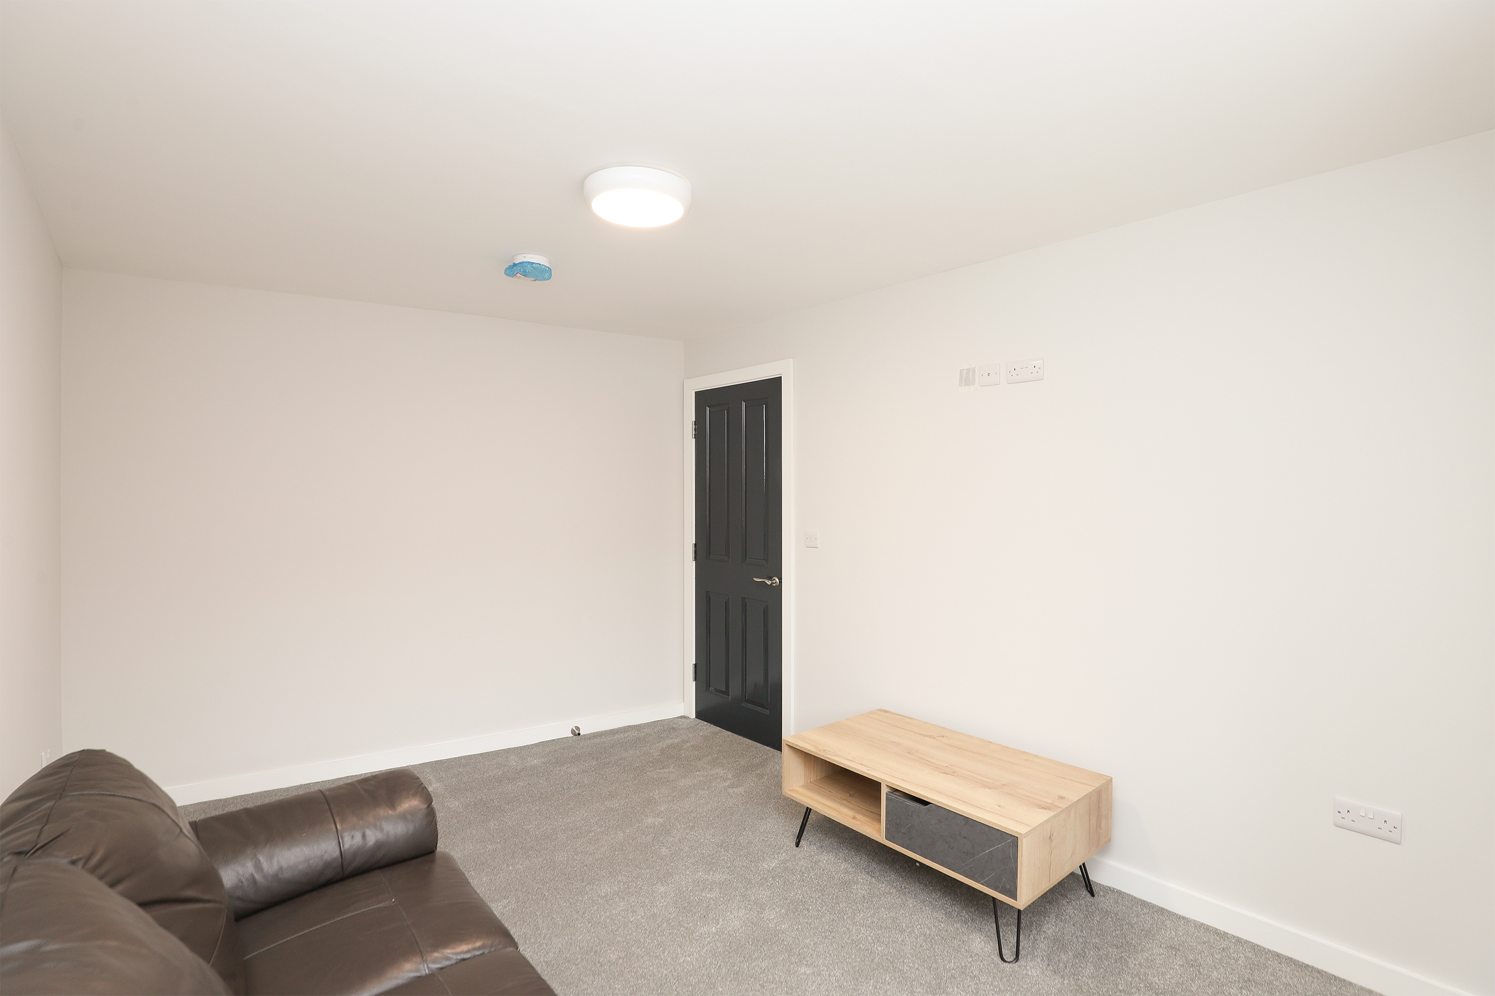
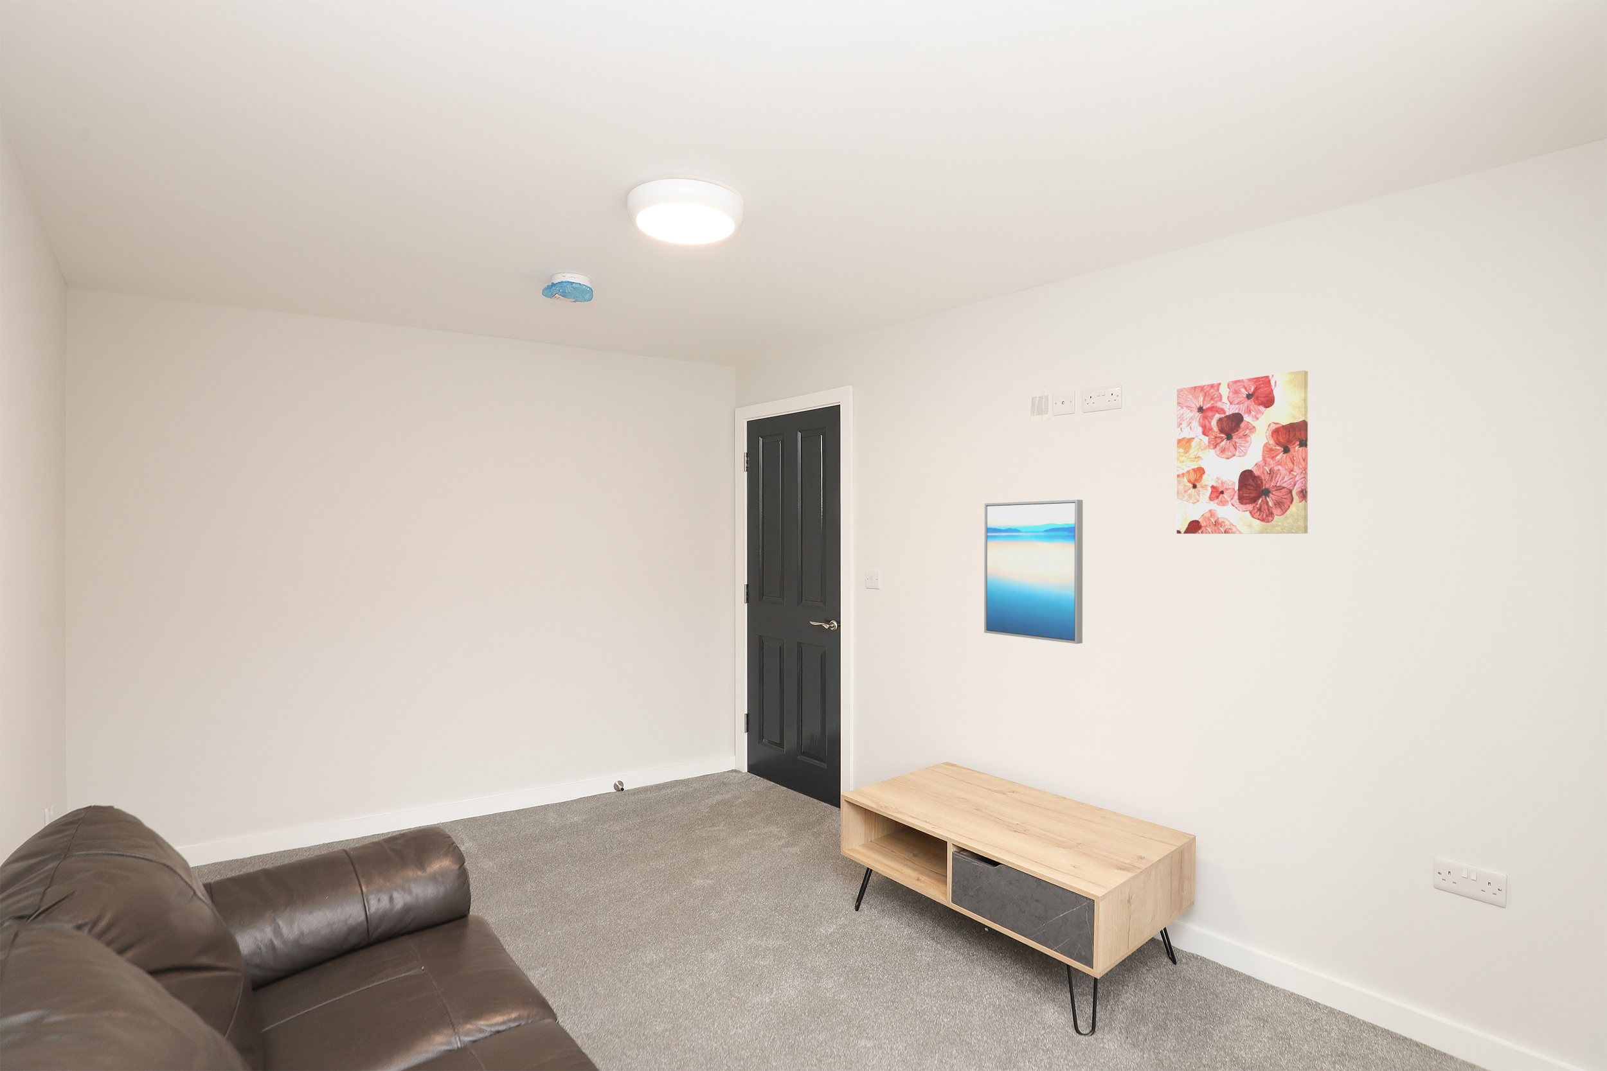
+ wall art (1031, 569)
+ wall art (1238, 457)
